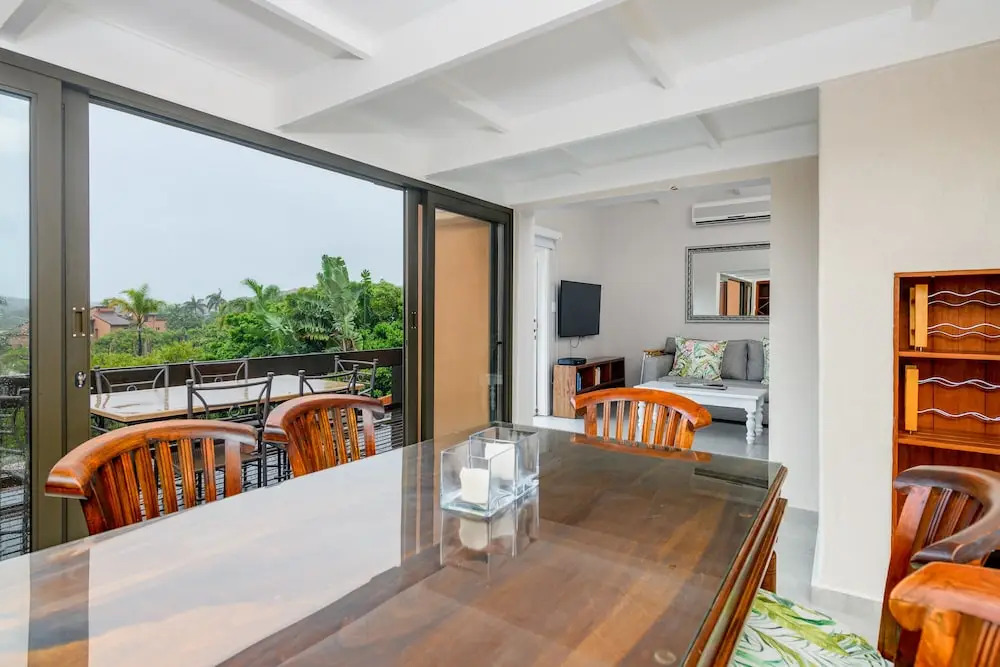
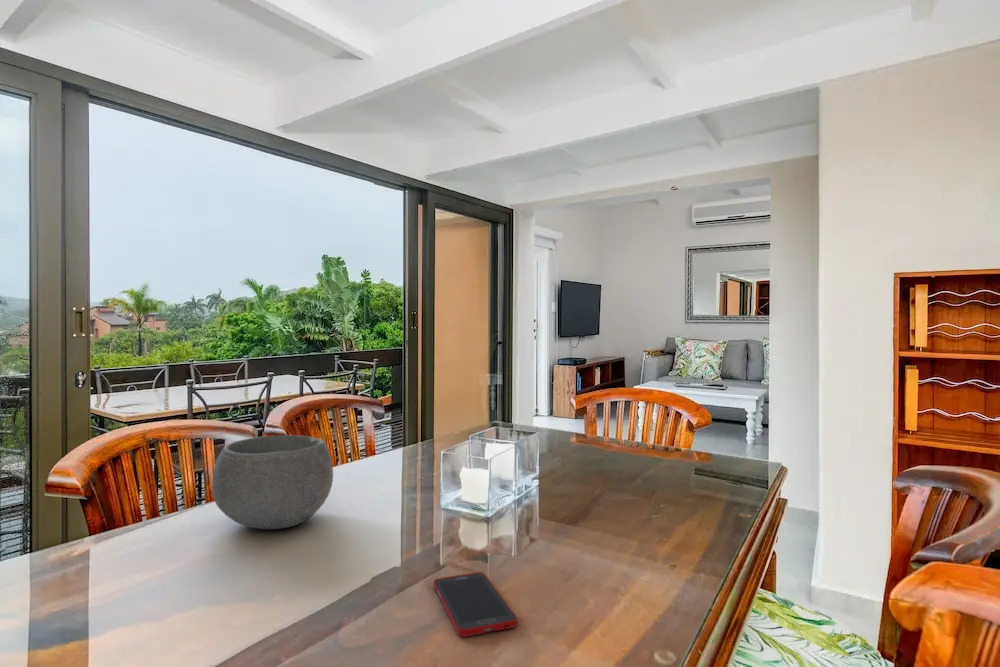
+ bowl (275, 482)
+ cell phone (472, 601)
